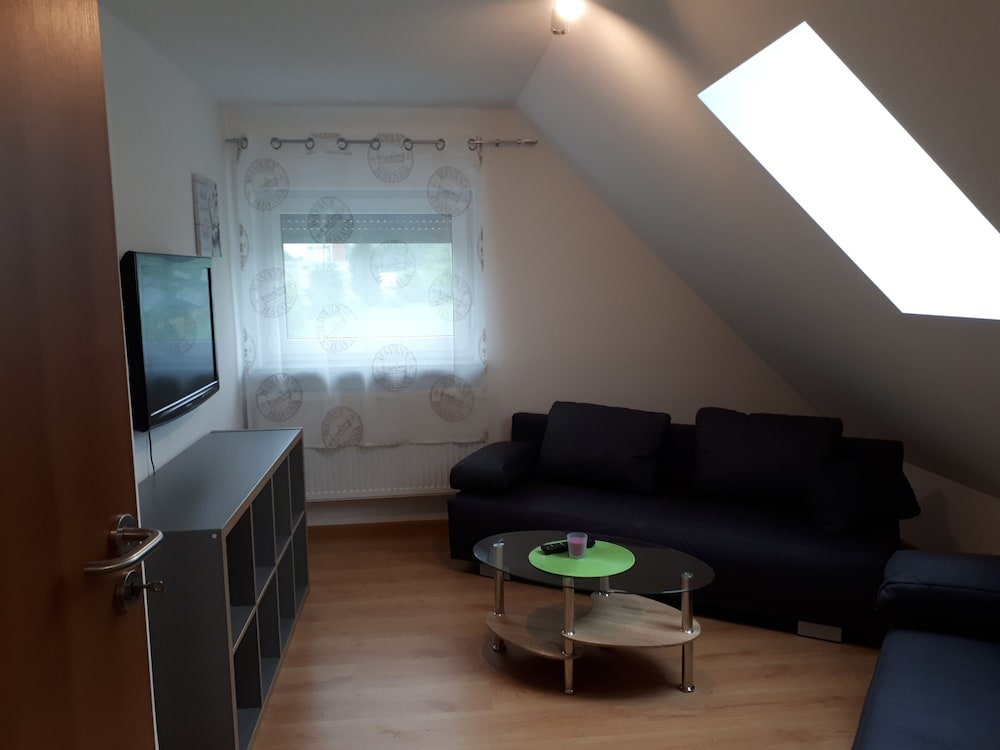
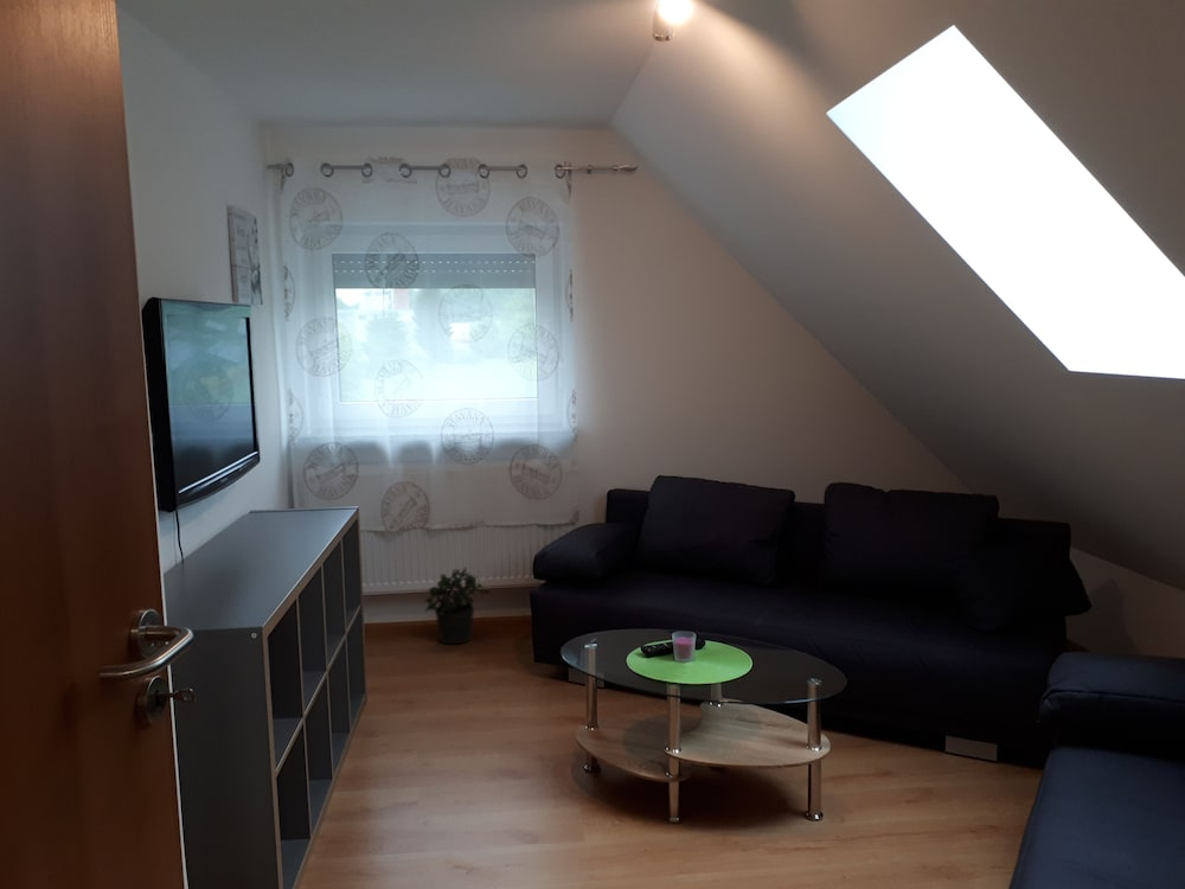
+ potted plant (457, 603)
